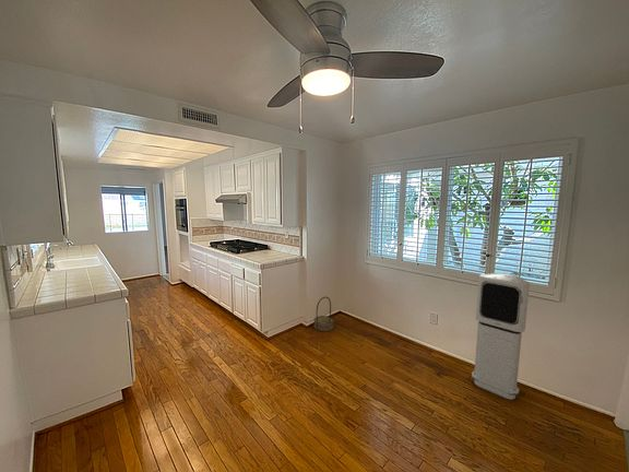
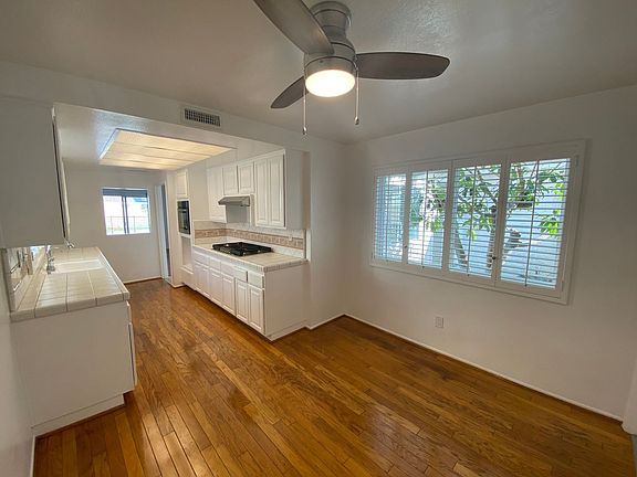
- basket (323, 316)
- air purifier (500, 331)
